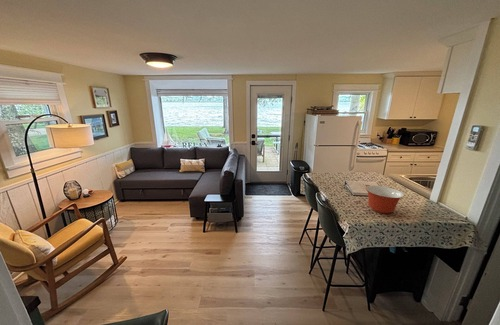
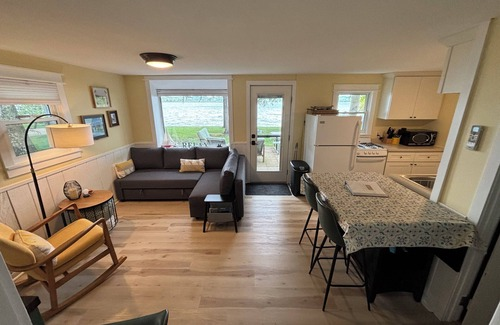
- mixing bowl (382, 200)
